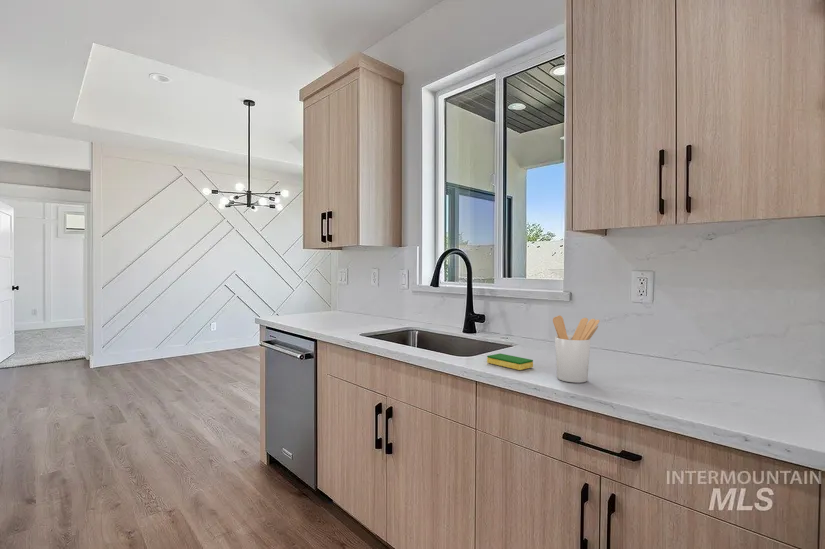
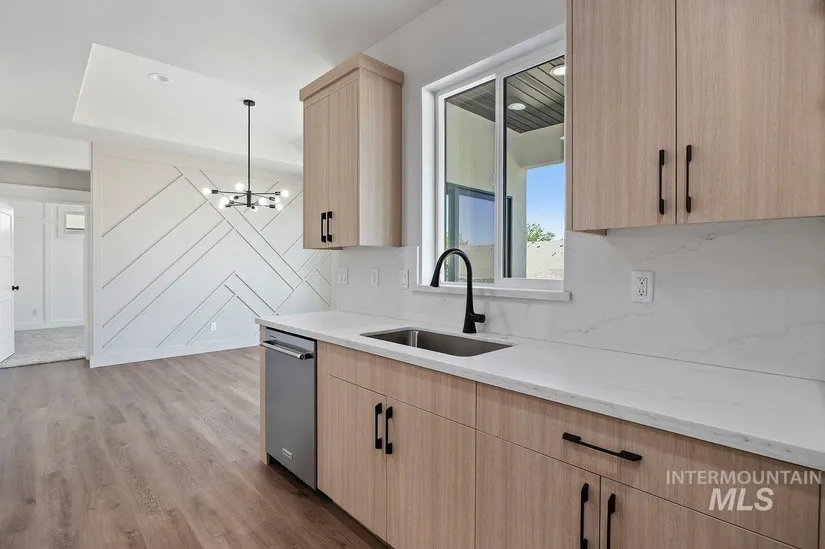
- dish sponge (509, 361)
- utensil holder (577, 347)
